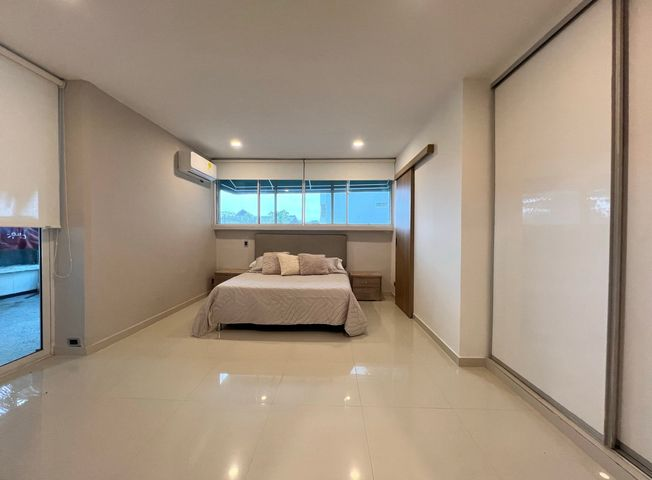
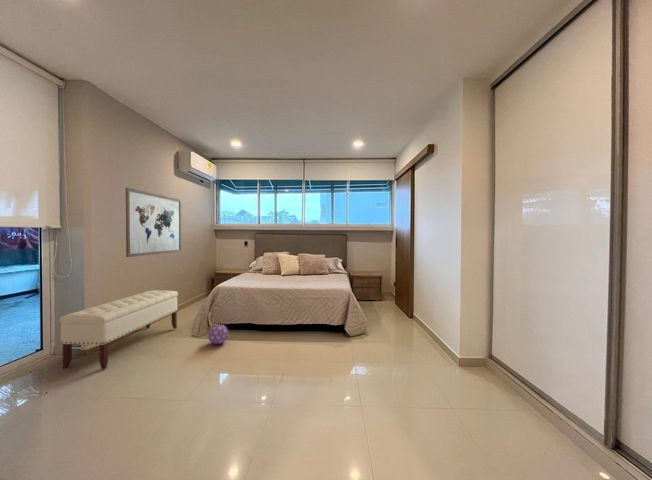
+ decorative ball (218, 334)
+ wall art (157, 224)
+ bench (129, 322)
